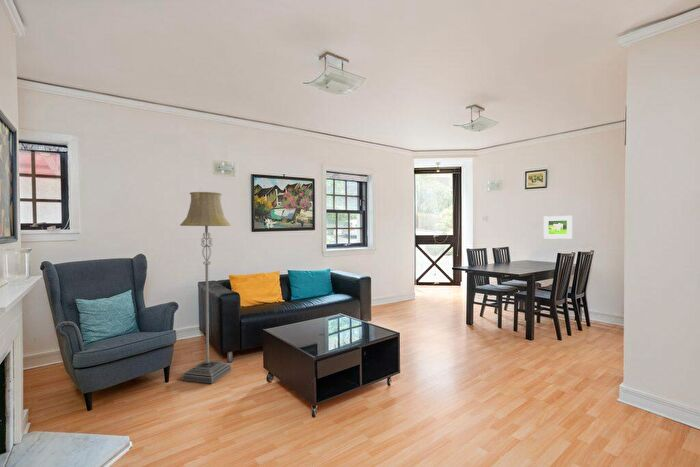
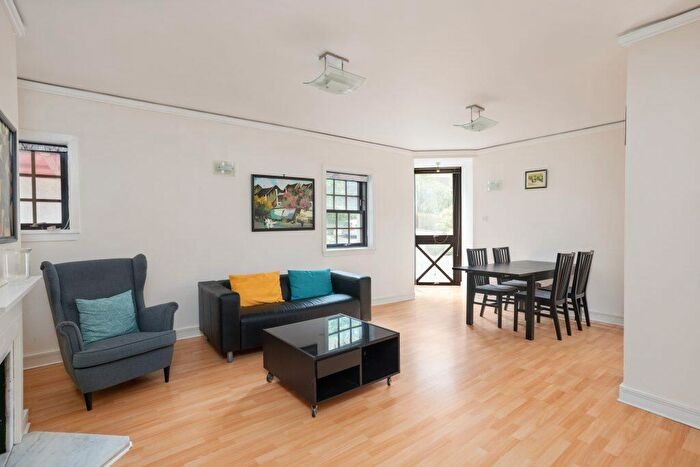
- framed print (557, 227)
- floor lamp (206, 284)
